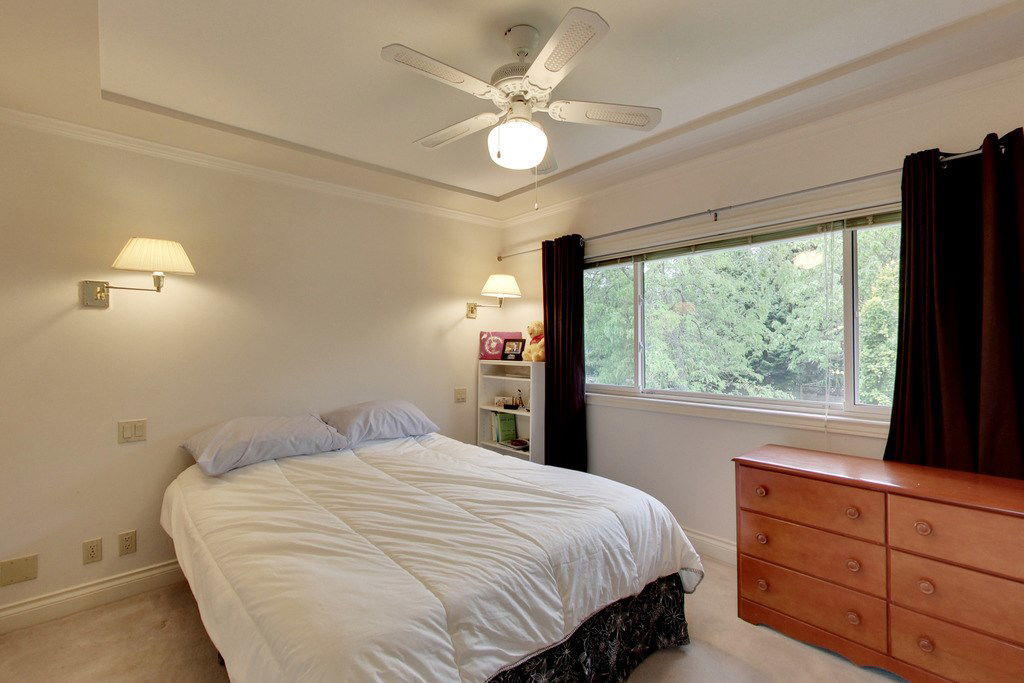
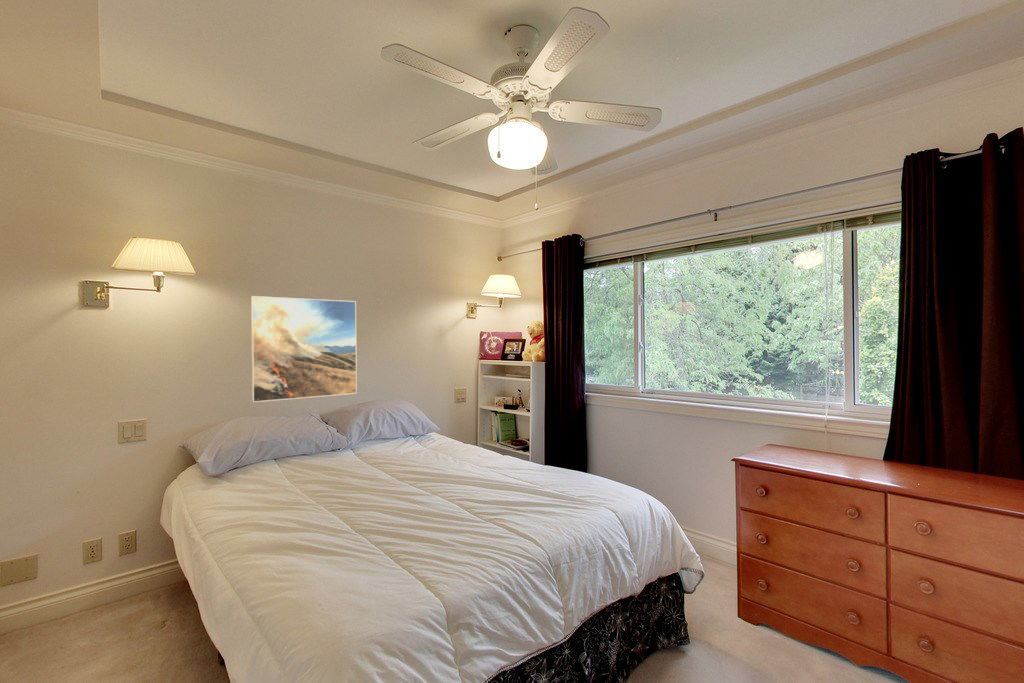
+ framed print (307, 348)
